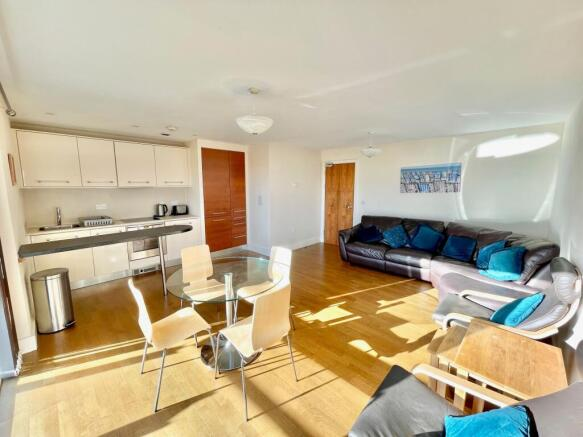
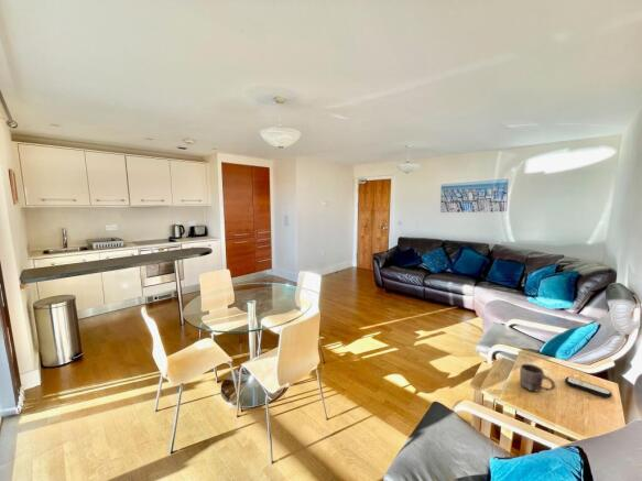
+ remote control (587, 386)
+ mug (536, 379)
